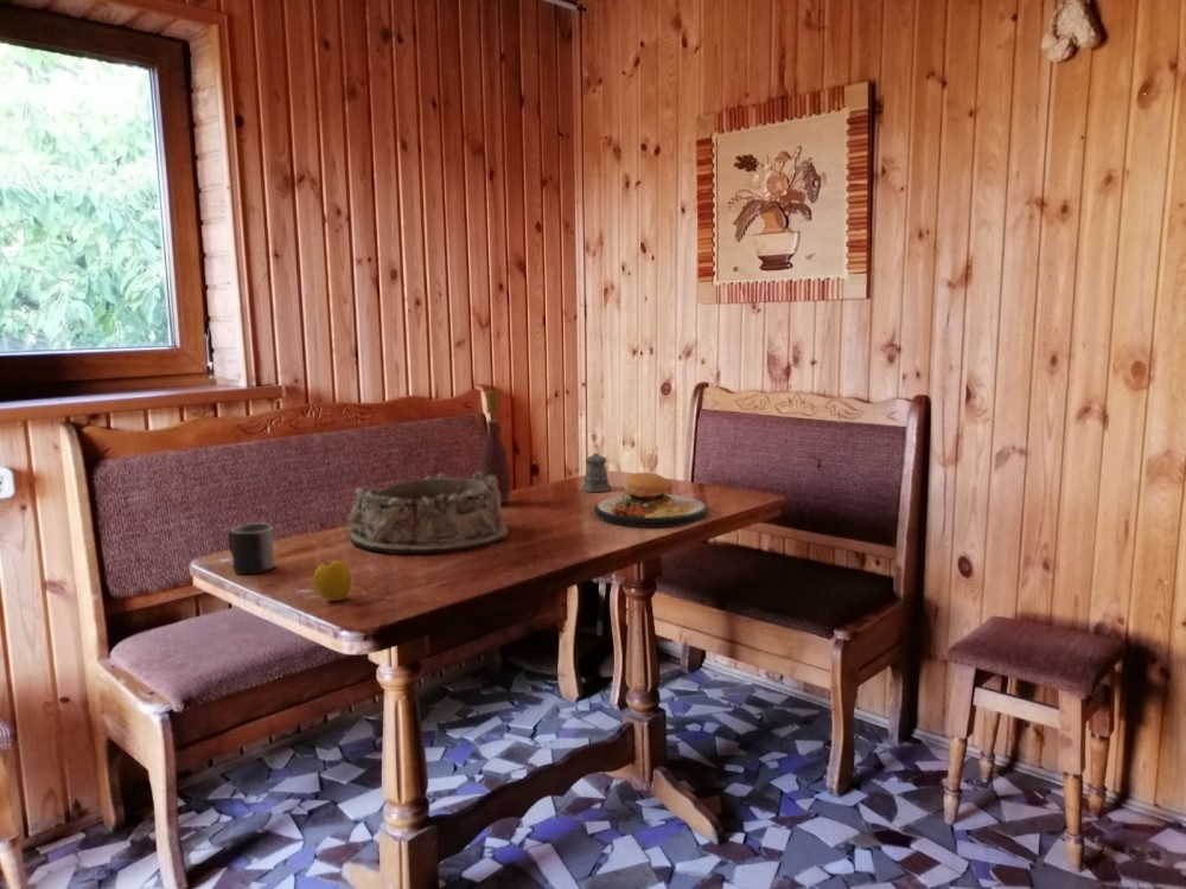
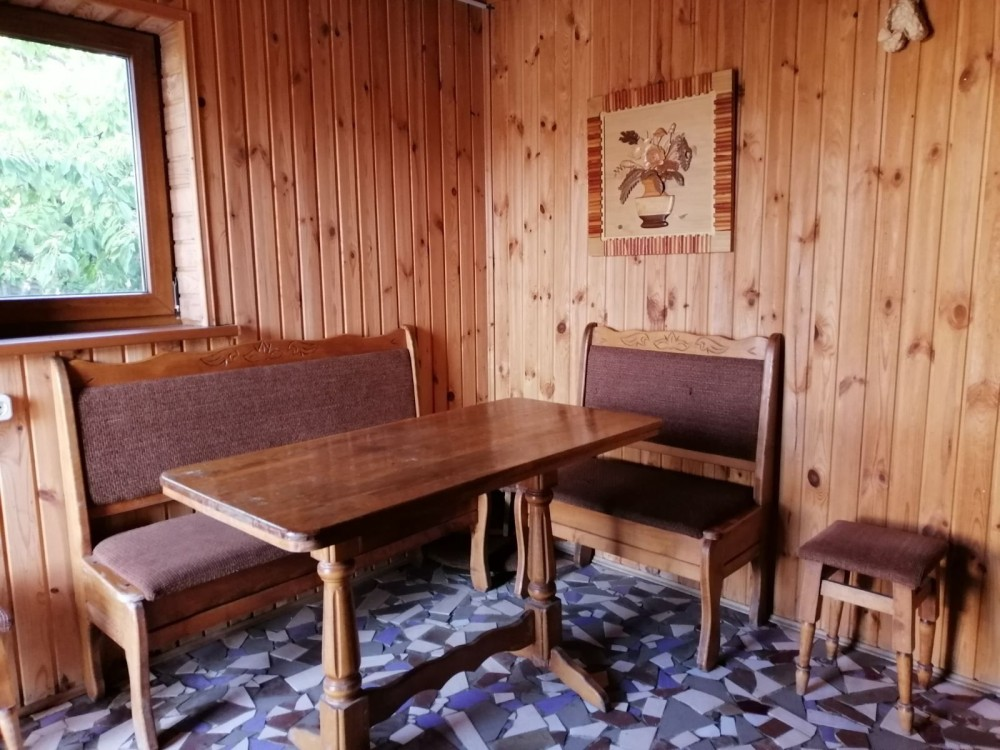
- wine bottle (492, 447)
- plate (650, 485)
- apple (332, 578)
- mug (248, 546)
- pepper shaker (595, 472)
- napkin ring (429, 509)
